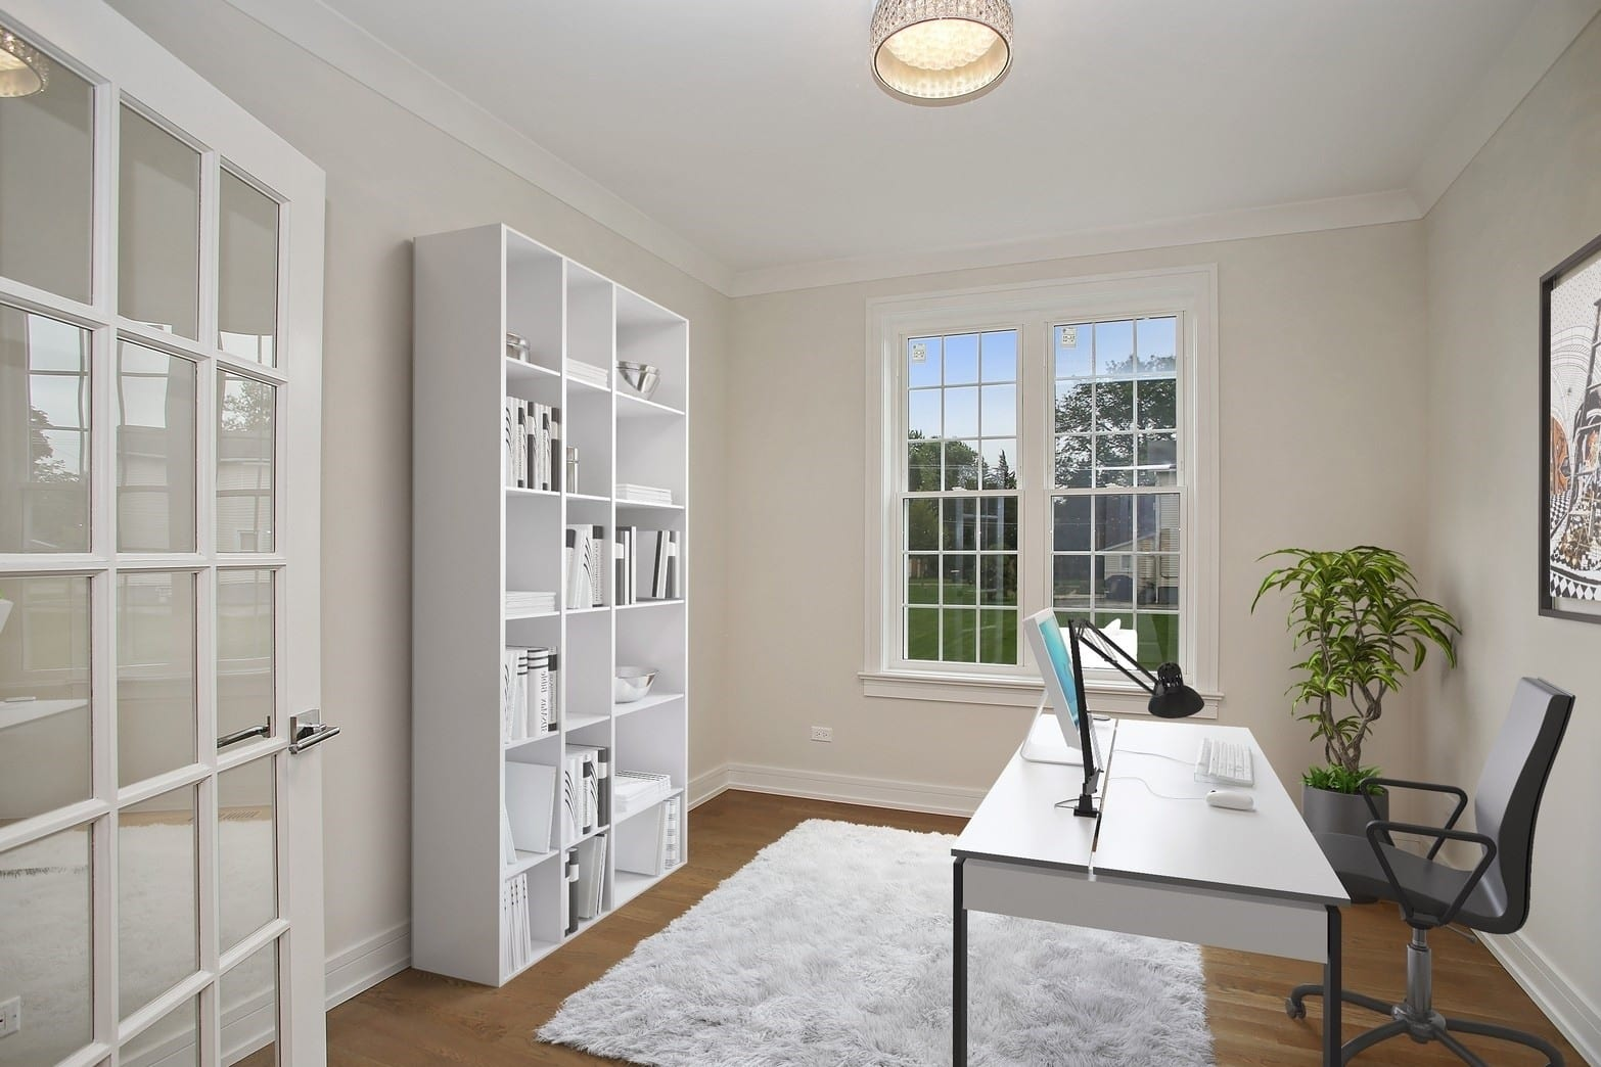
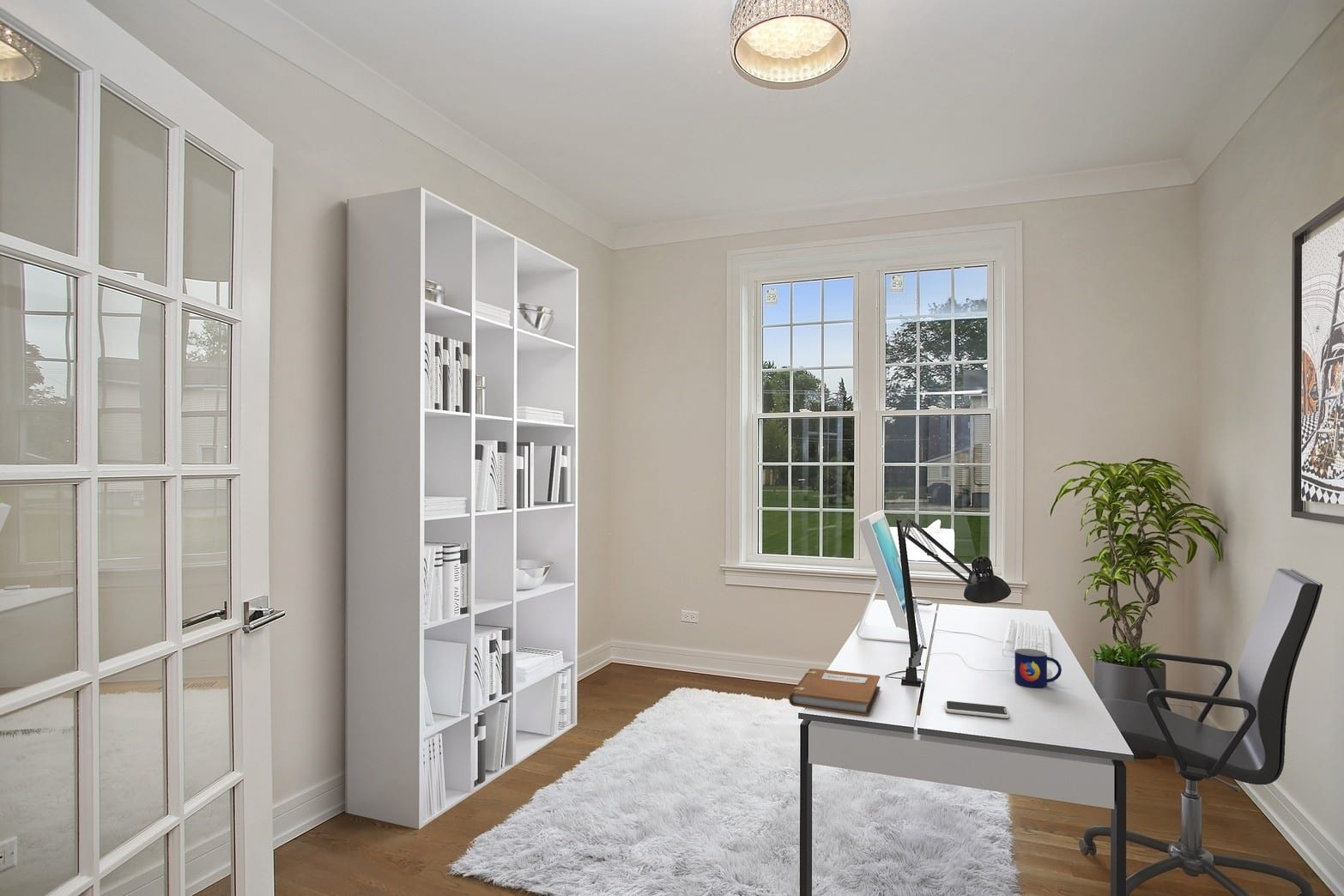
+ mug (1038, 669)
+ notebook (836, 689)
+ smartphone (976, 709)
